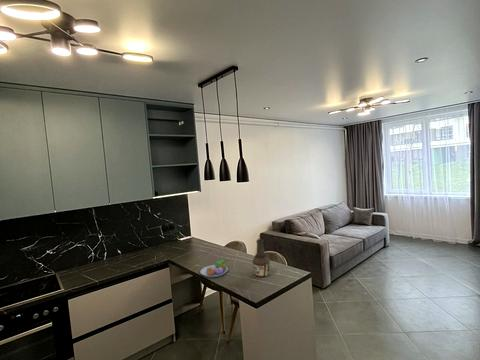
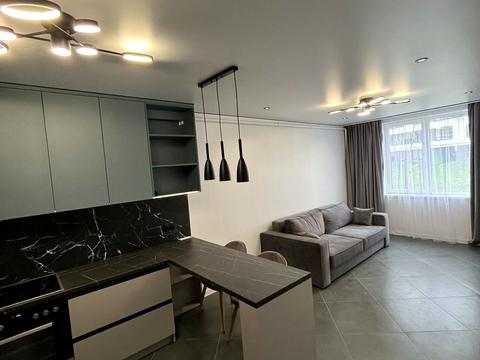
- fruit bowl (215, 267)
- bottle (260, 256)
